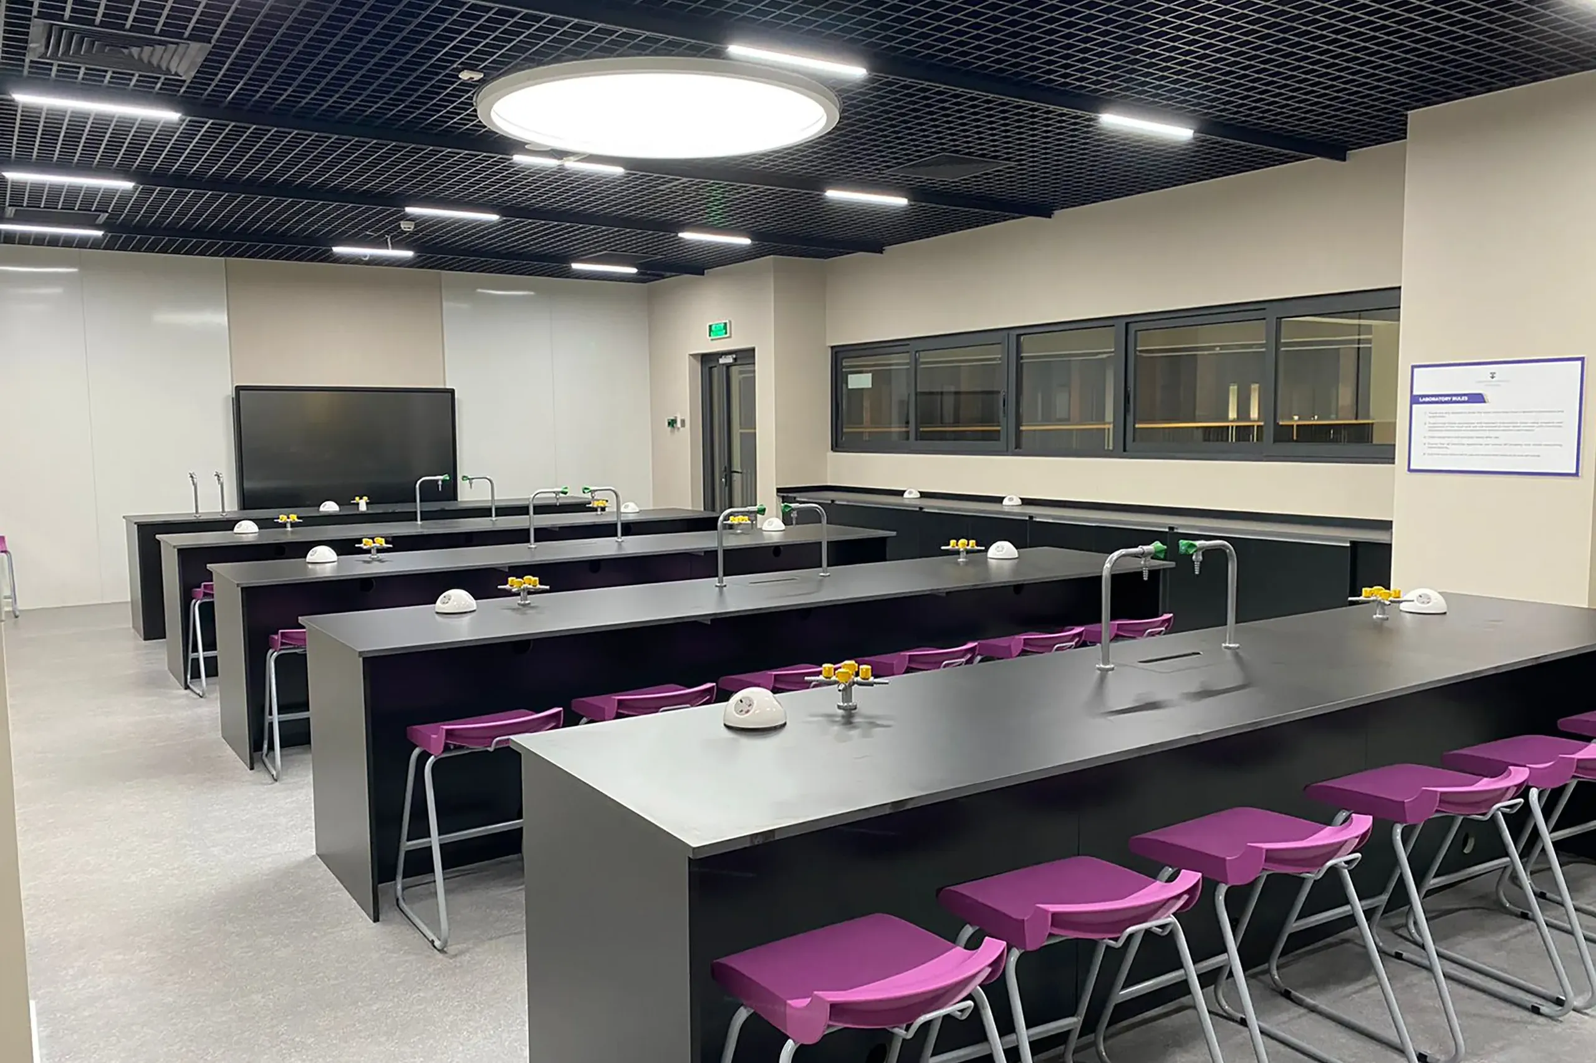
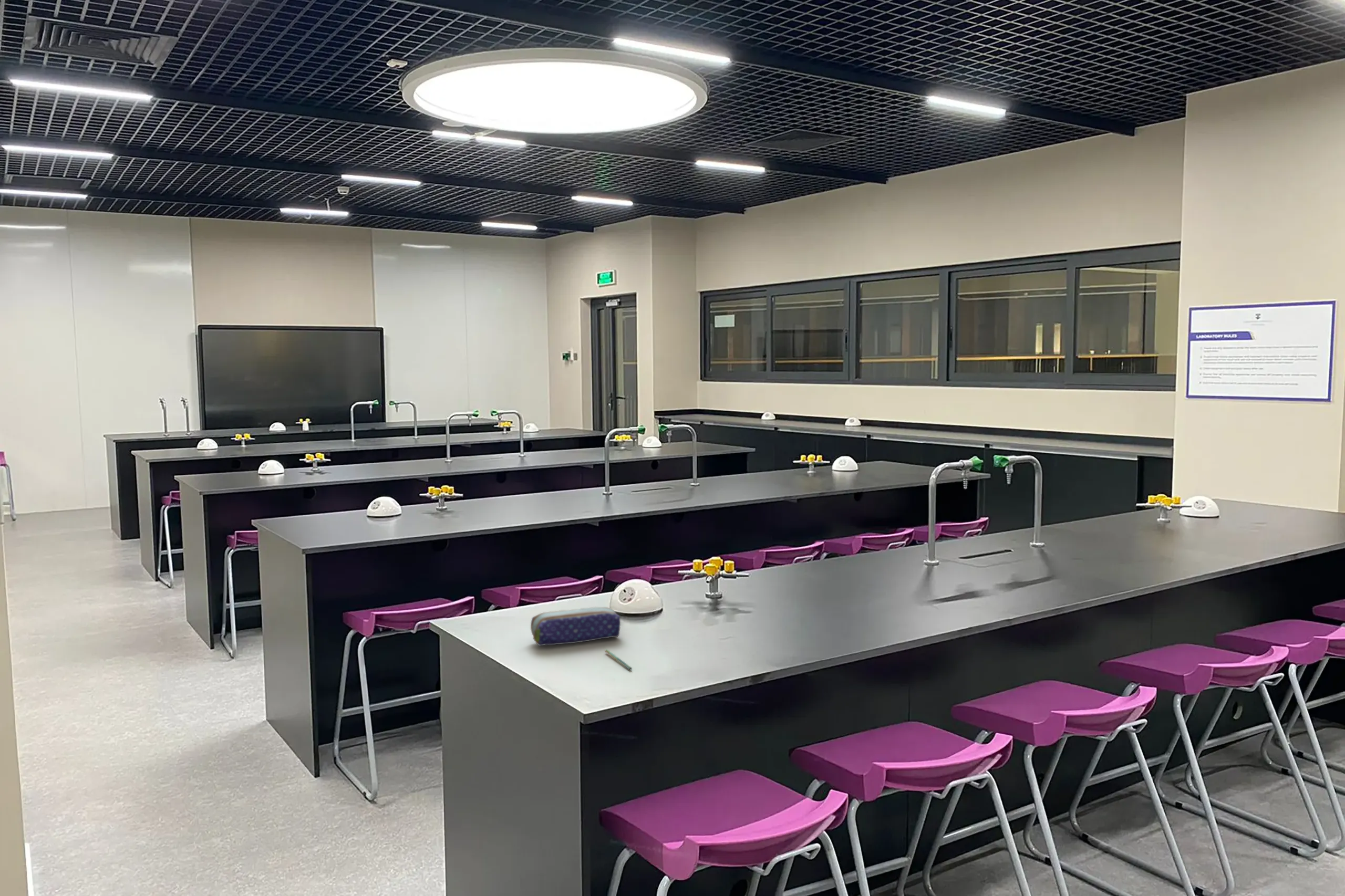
+ pen (618, 659)
+ pencil case (575, 625)
